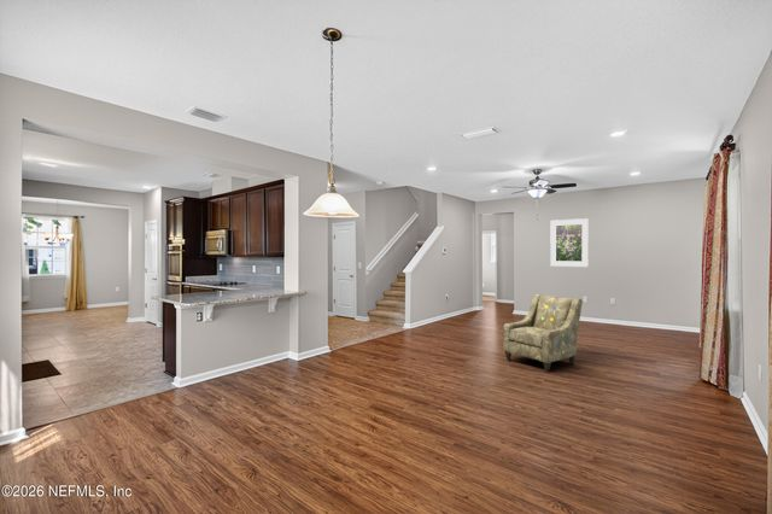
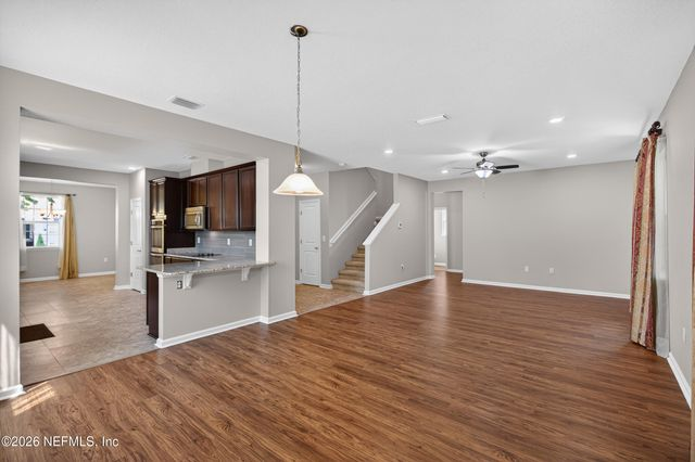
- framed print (568, 243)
- armchair (542, 329)
